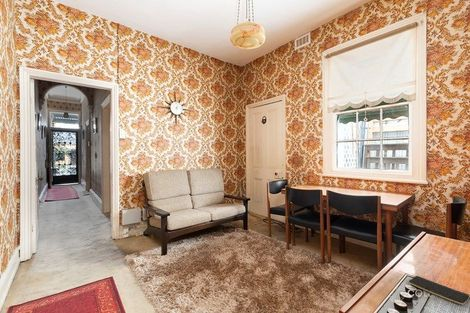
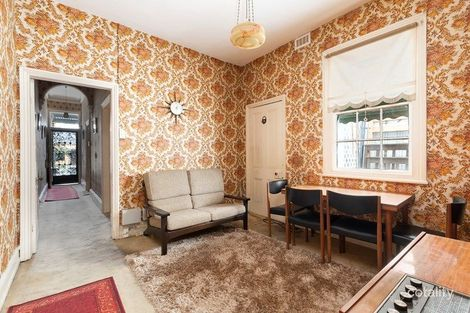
- smartphone (437, 289)
